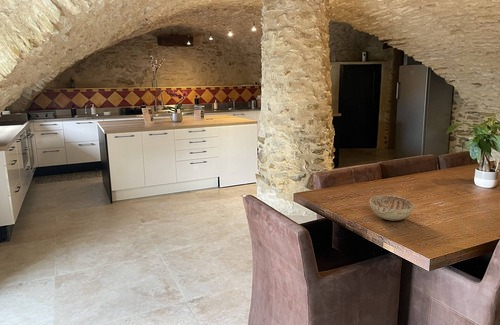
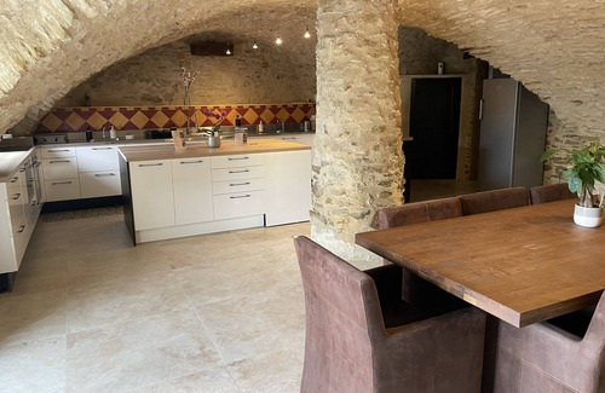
- decorative bowl (391, 209)
